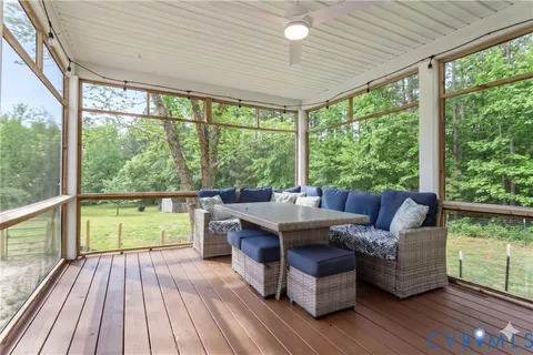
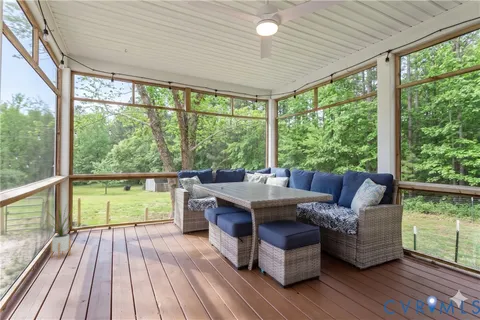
+ house plant (60, 229)
